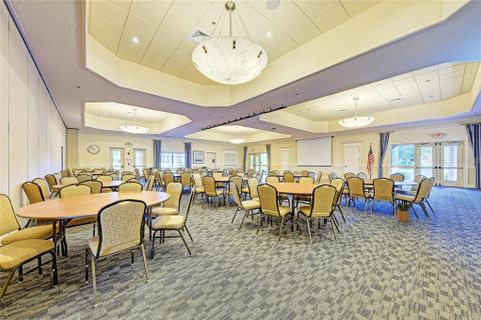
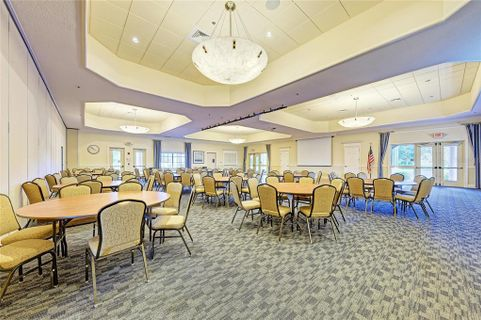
- potted plant (404, 212)
